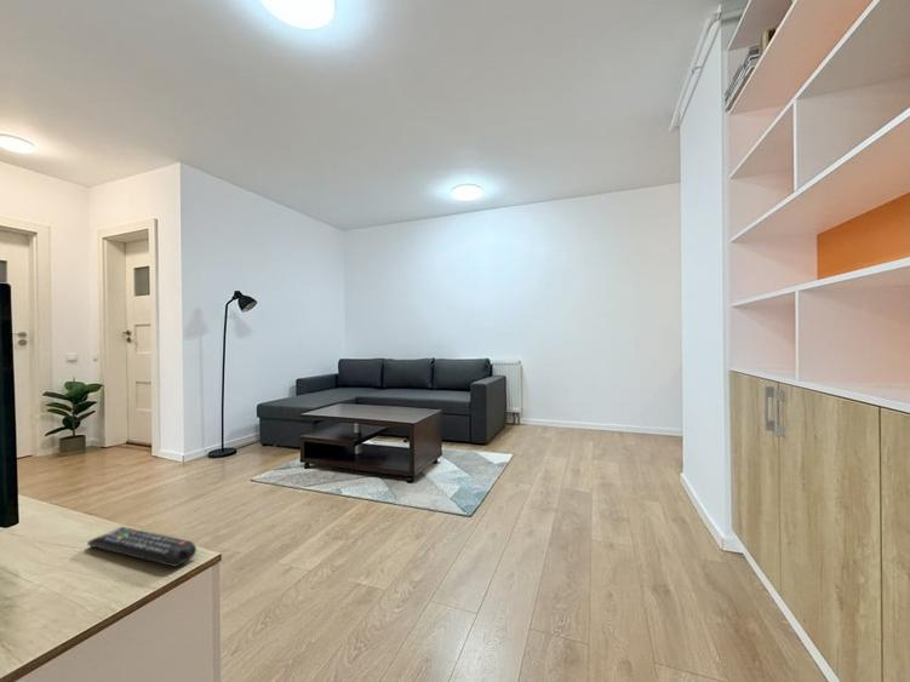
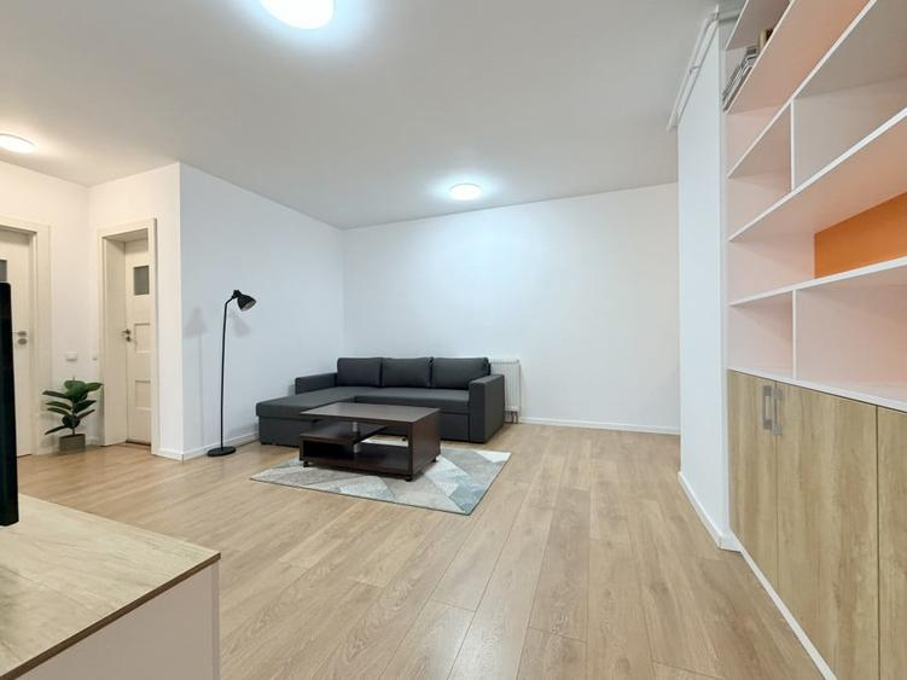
- remote control (141, 545)
